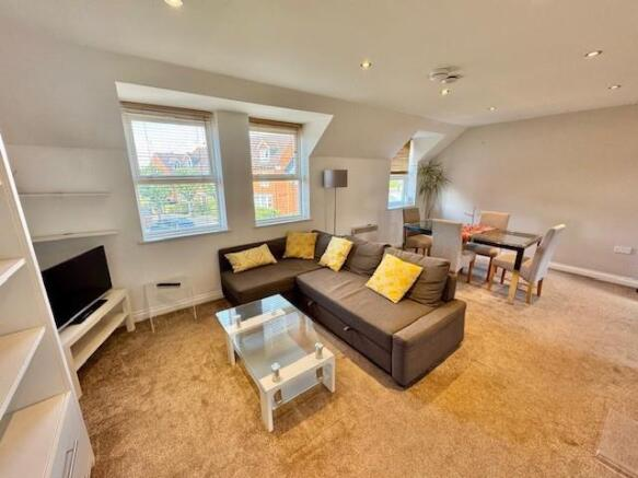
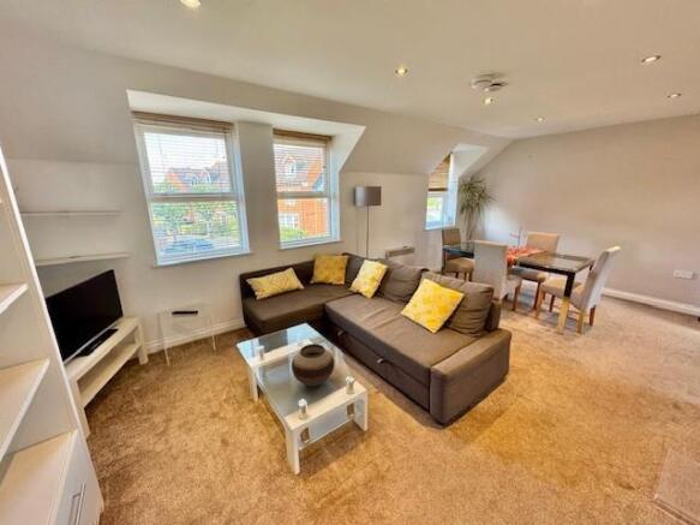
+ vase (312, 365)
